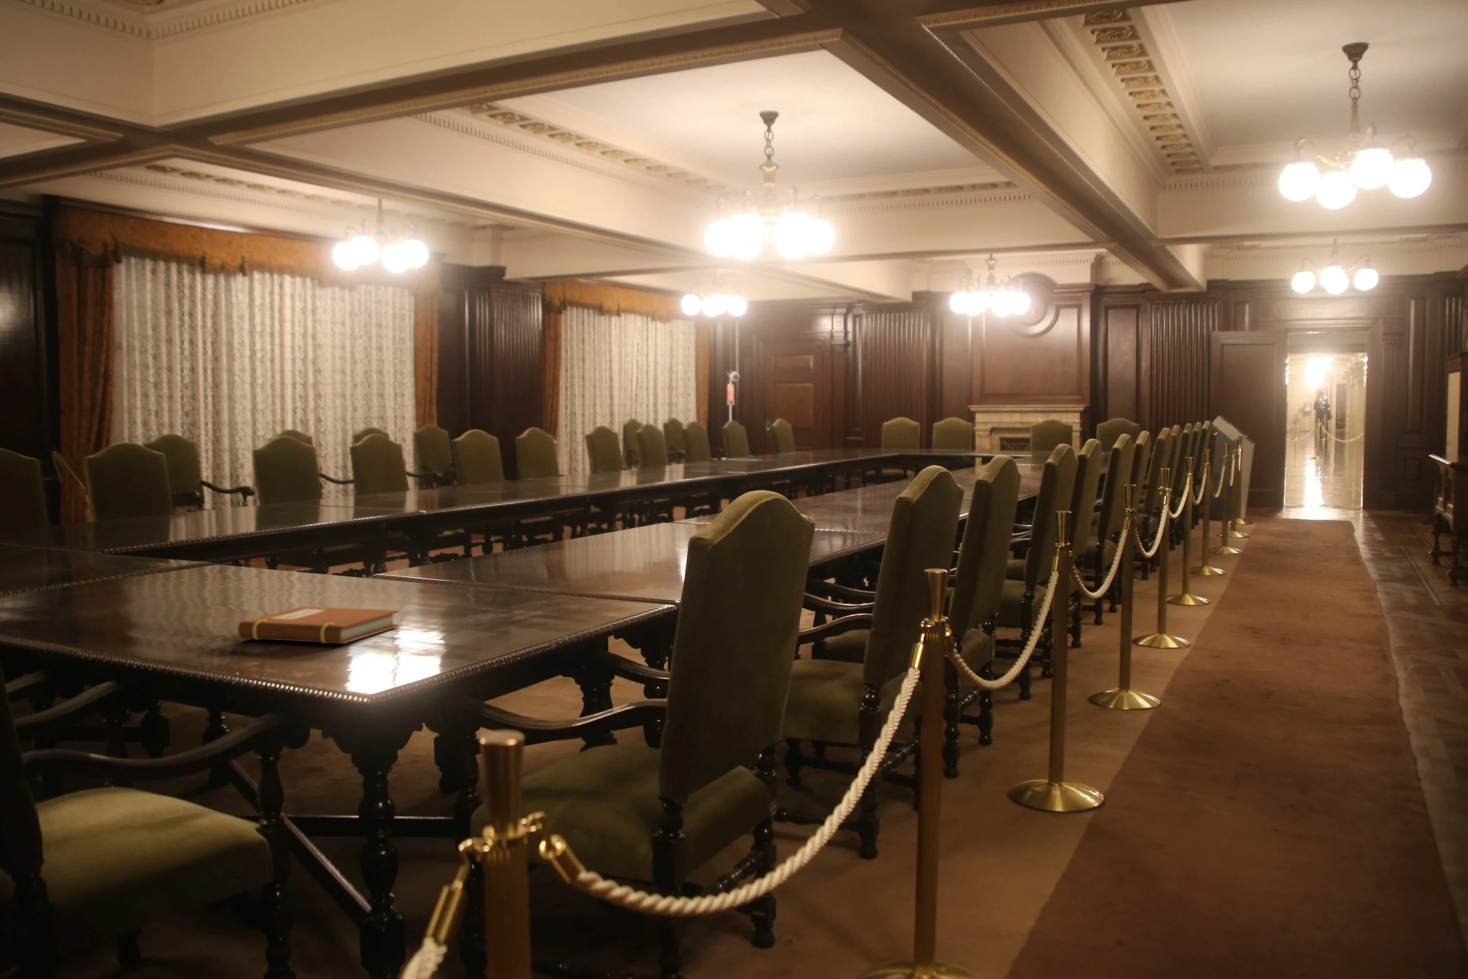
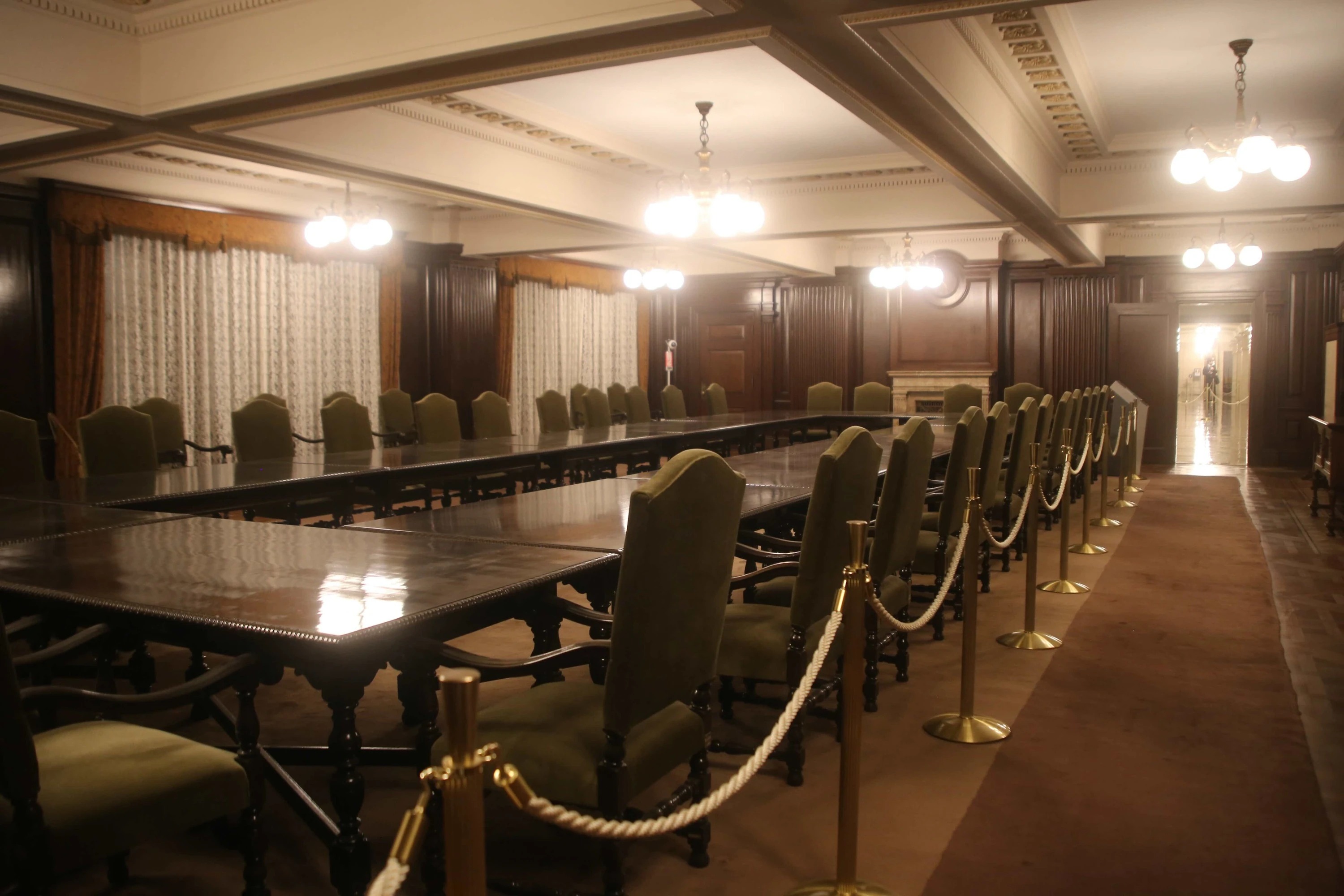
- notebook (317, 624)
